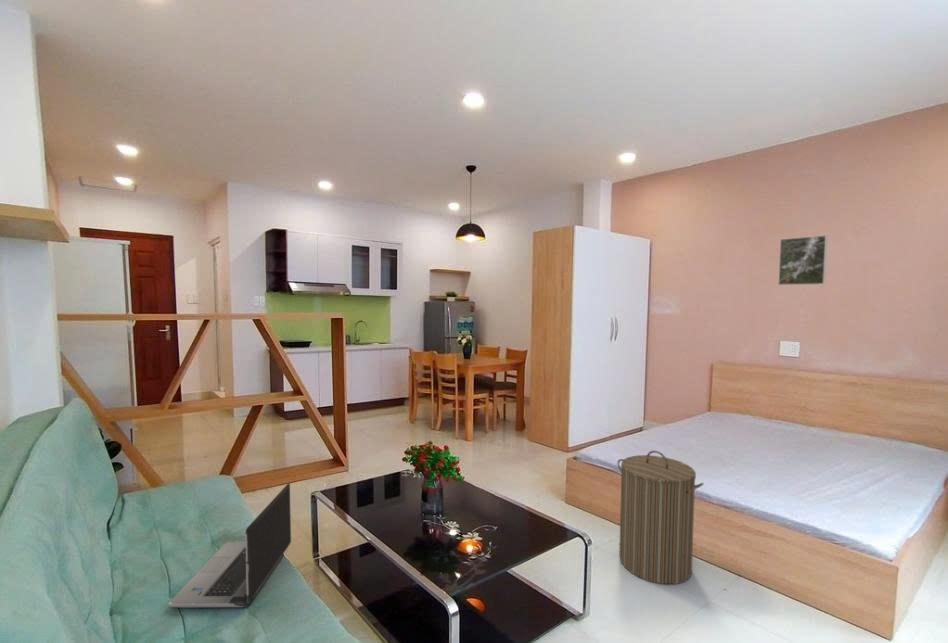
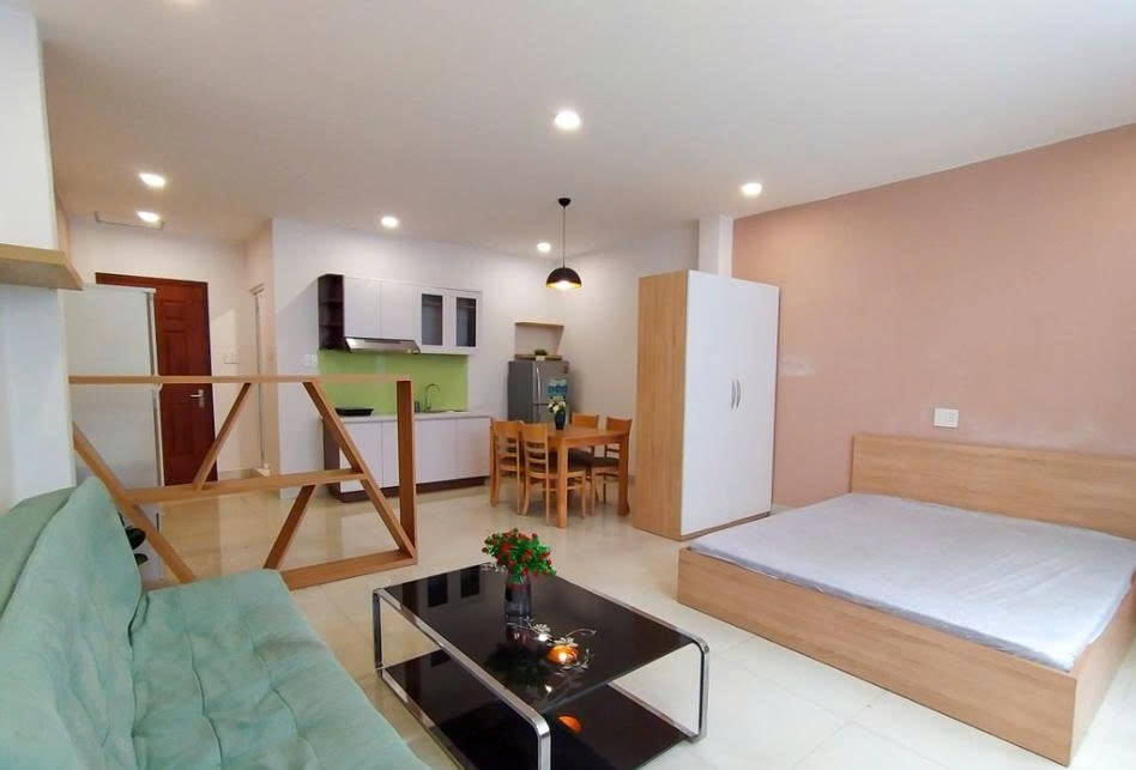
- laptop computer (235, 542)
- laundry hamper (656, 507)
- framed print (801, 261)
